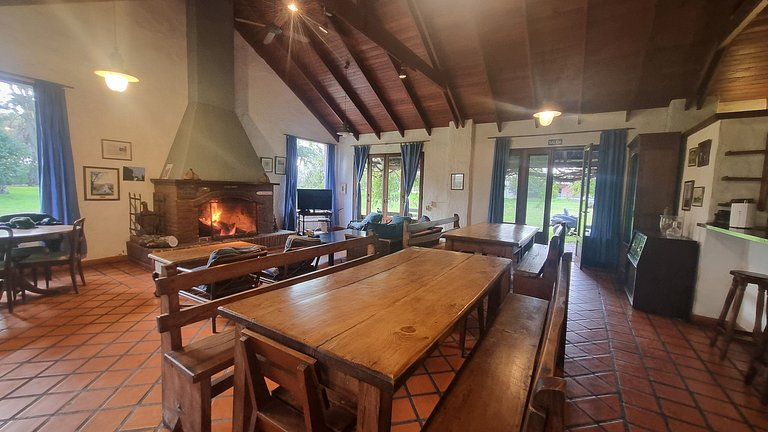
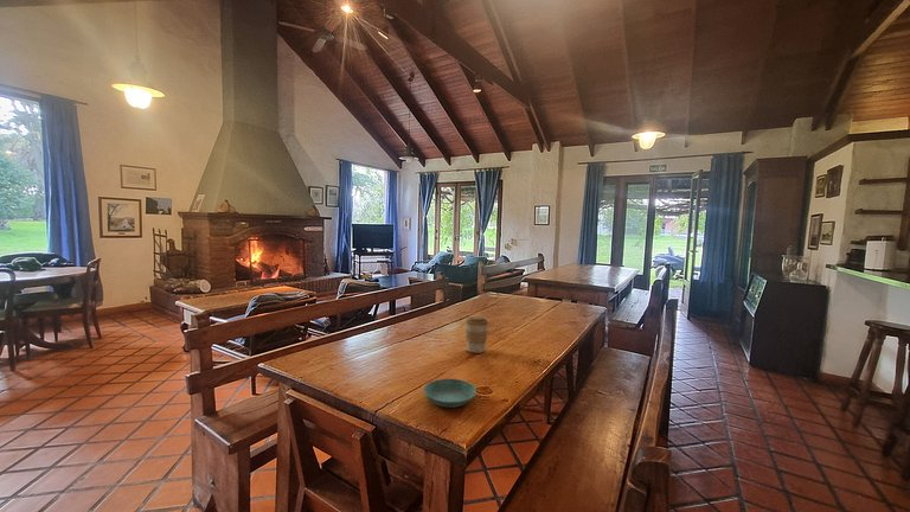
+ coffee cup (476, 333)
+ saucer (449, 393)
